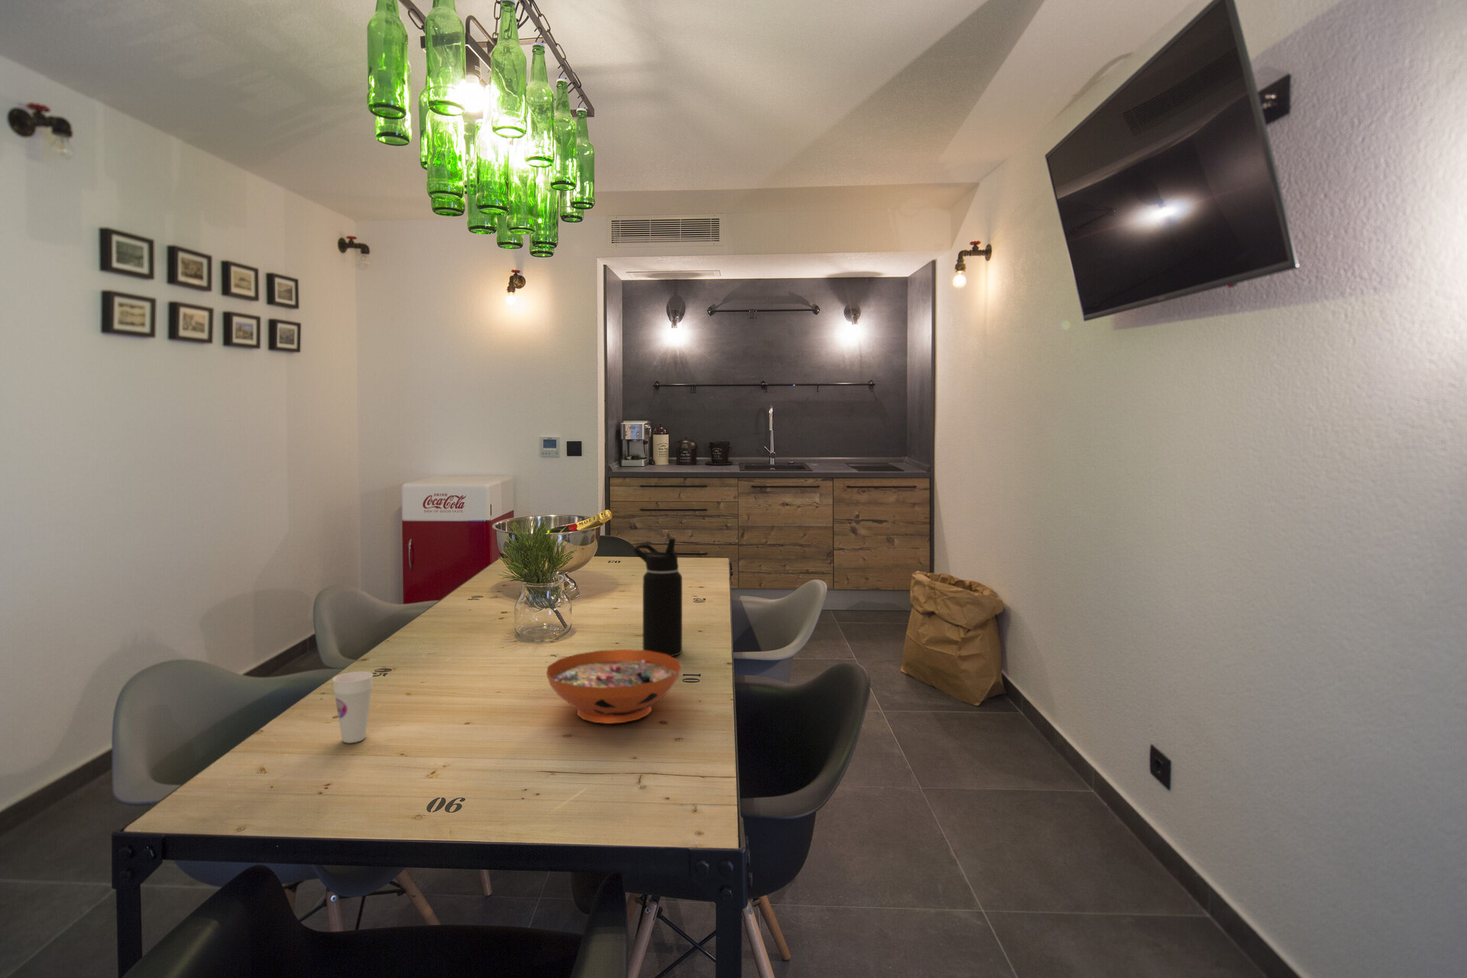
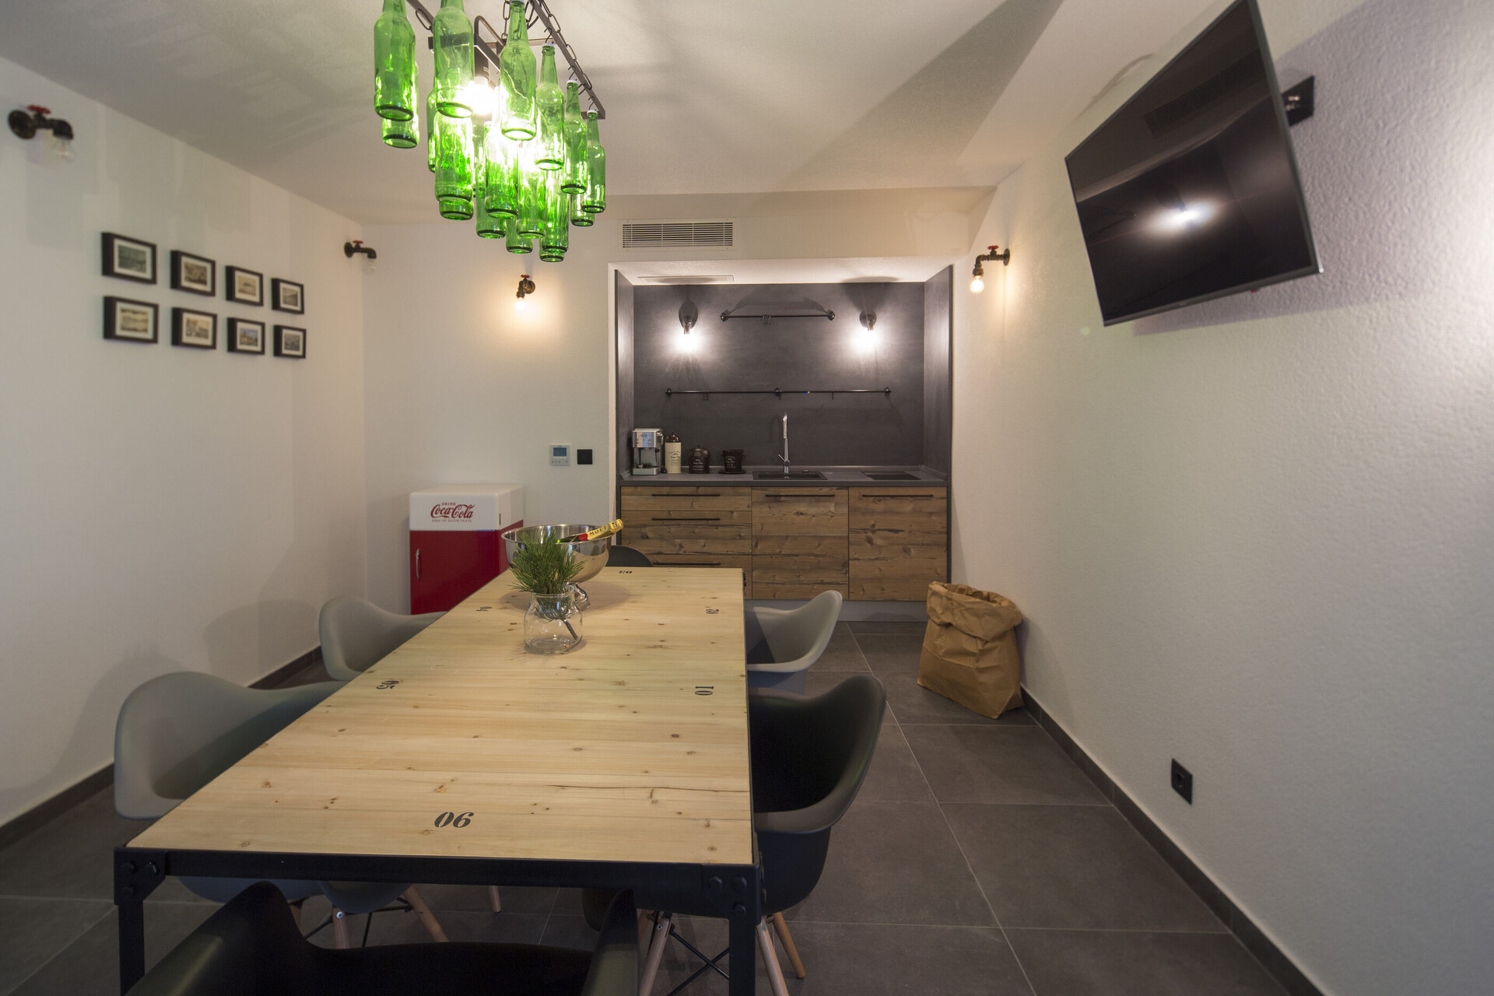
- decorative bowl (615, 688)
- water bottle (658, 594)
- cup (353, 707)
